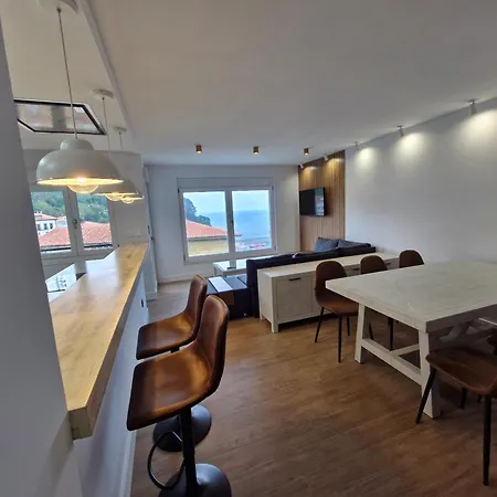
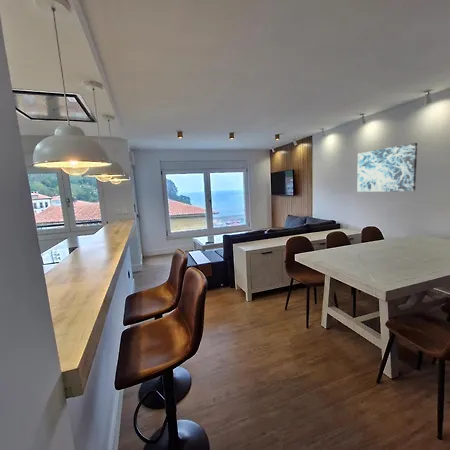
+ wall art (383, 170)
